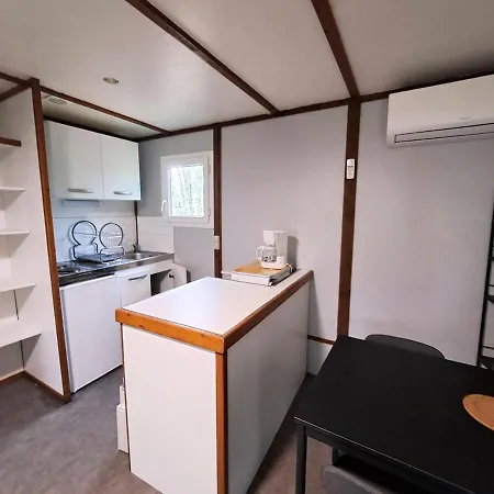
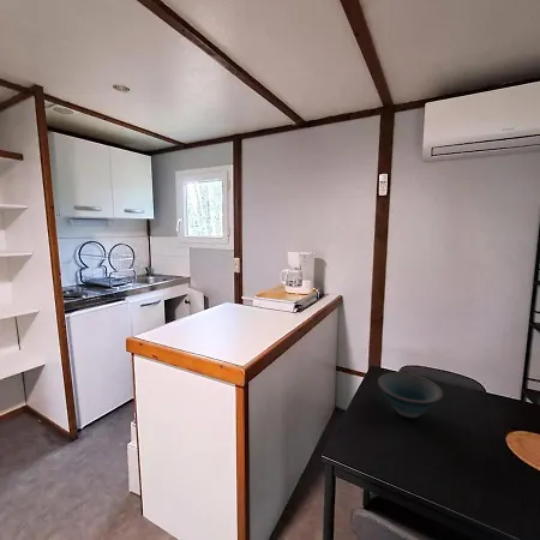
+ bowl (408, 398)
